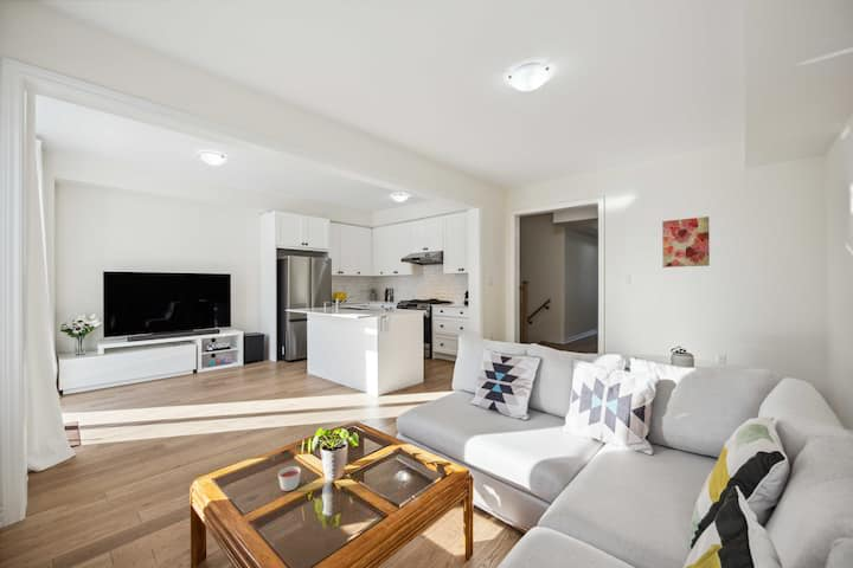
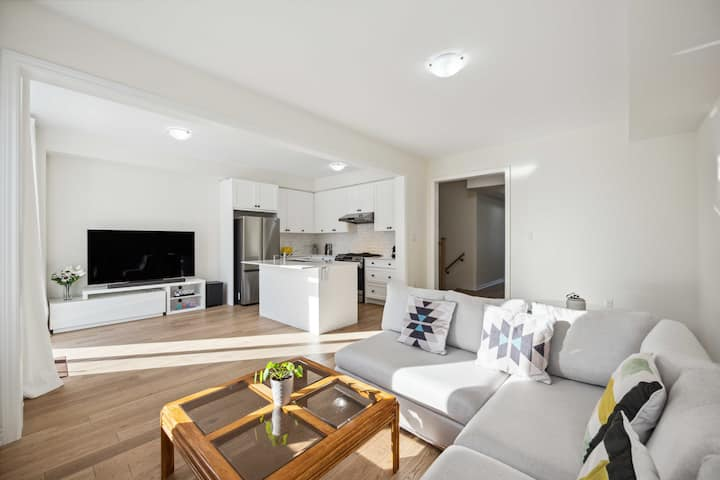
- candle (289, 479)
- wall art (685, 243)
